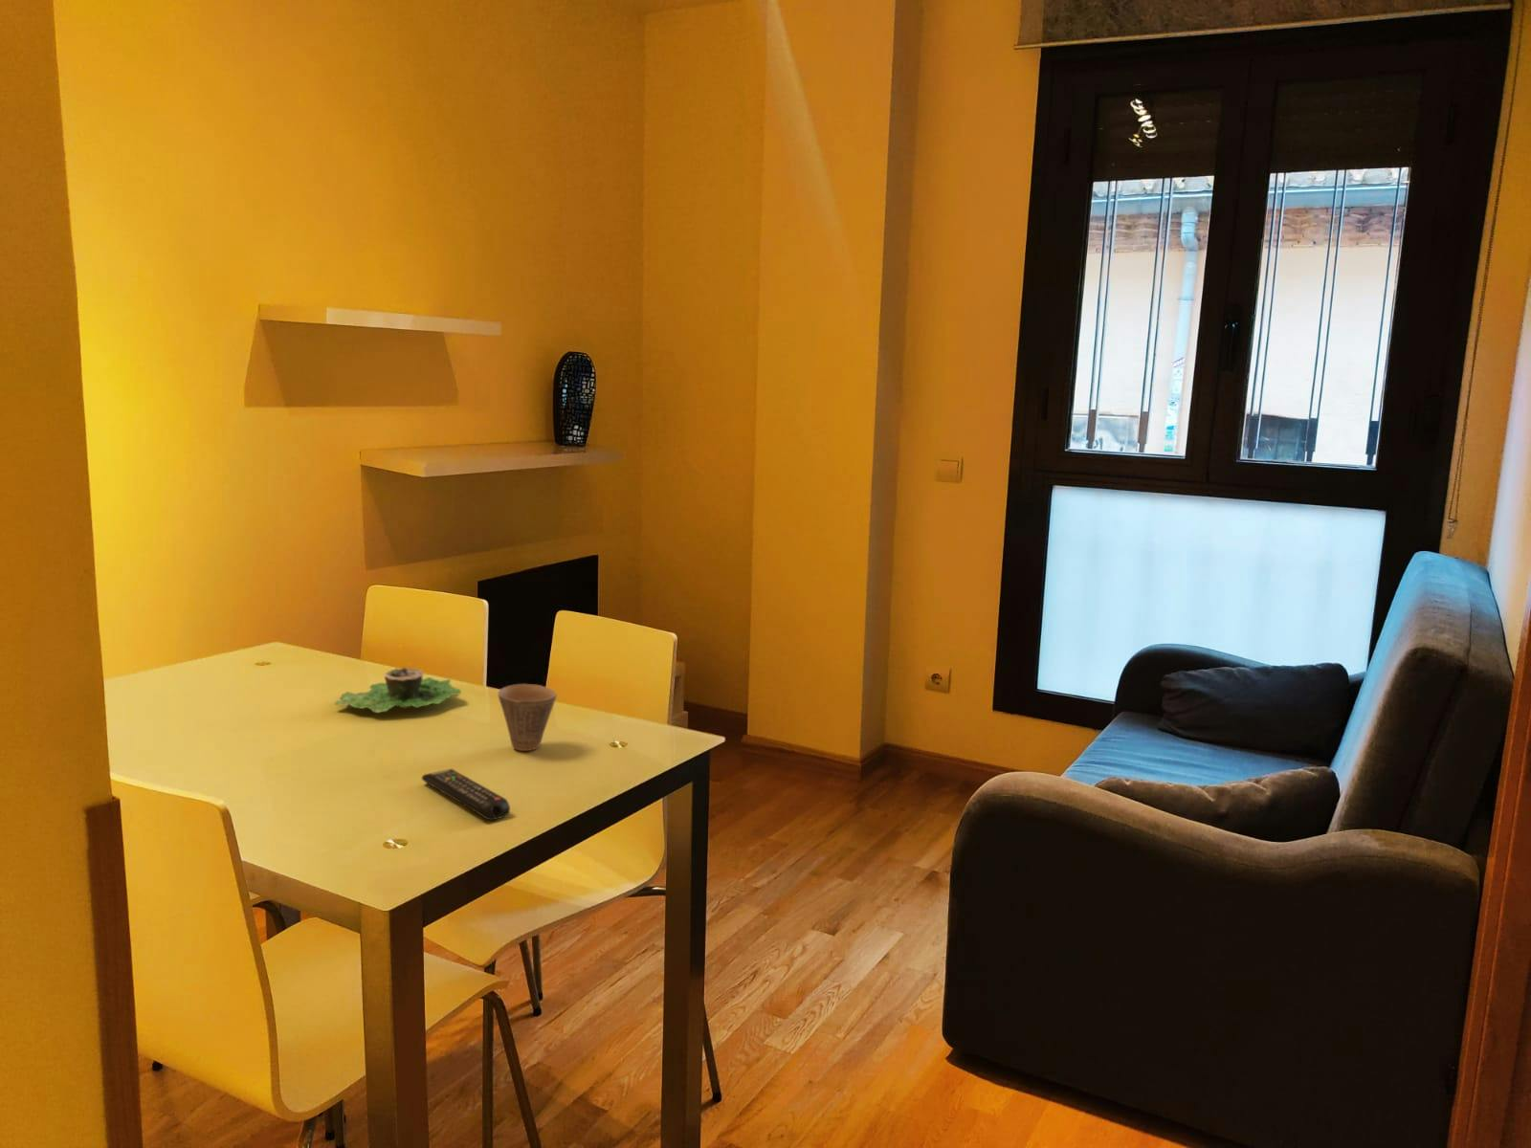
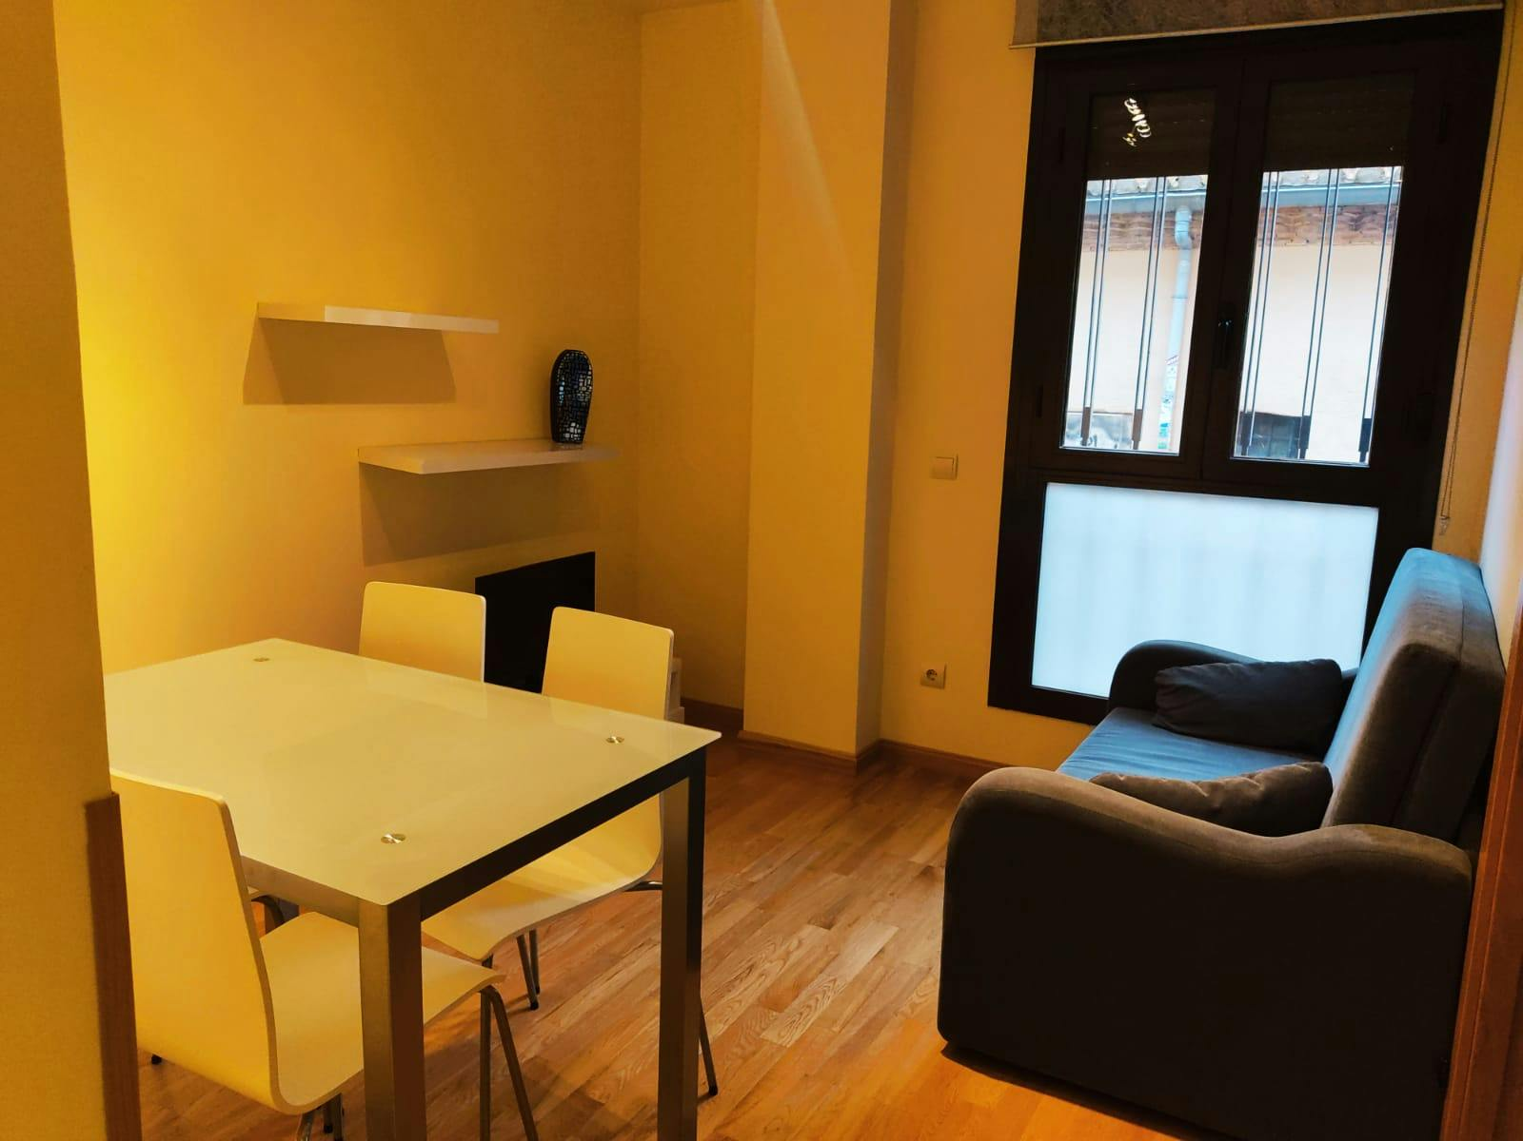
- succulent planter (399, 685)
- cup (527, 719)
- remote control (464, 792)
